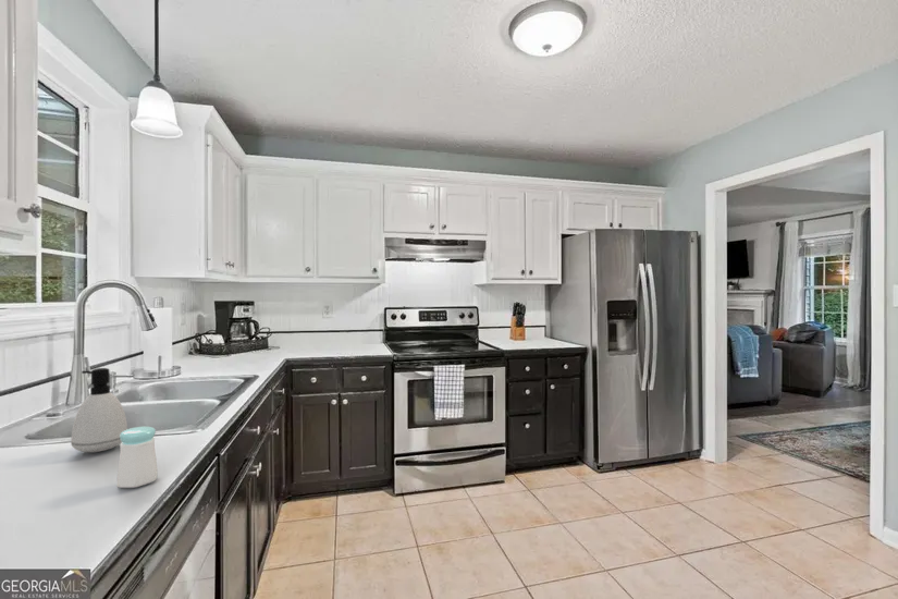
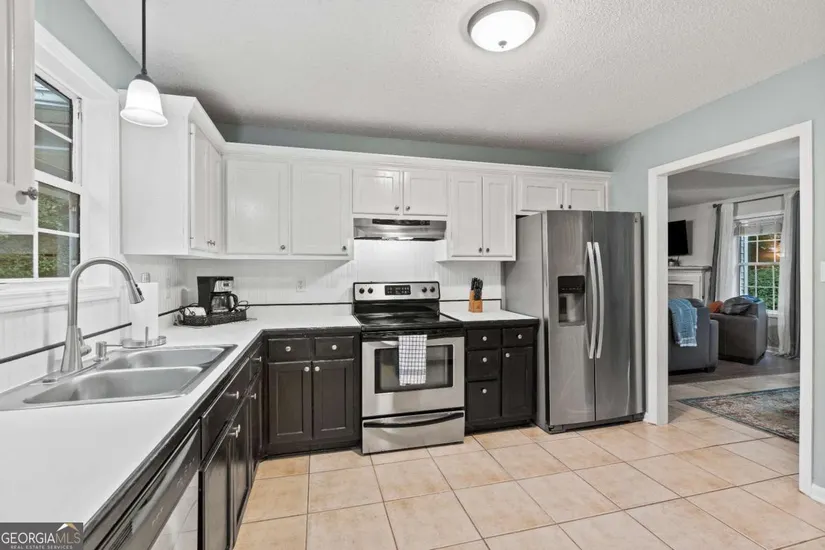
- soap dispenser (99, 408)
- salt shaker (137, 455)
